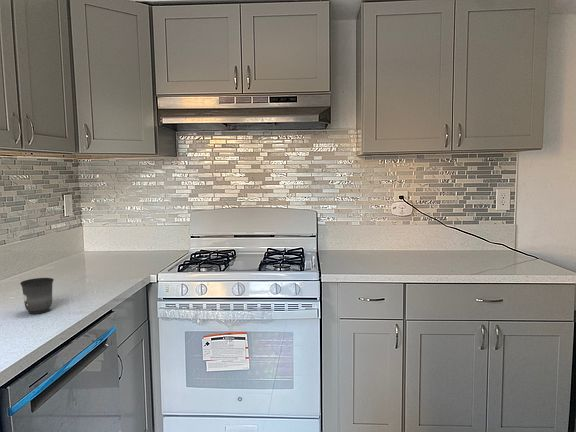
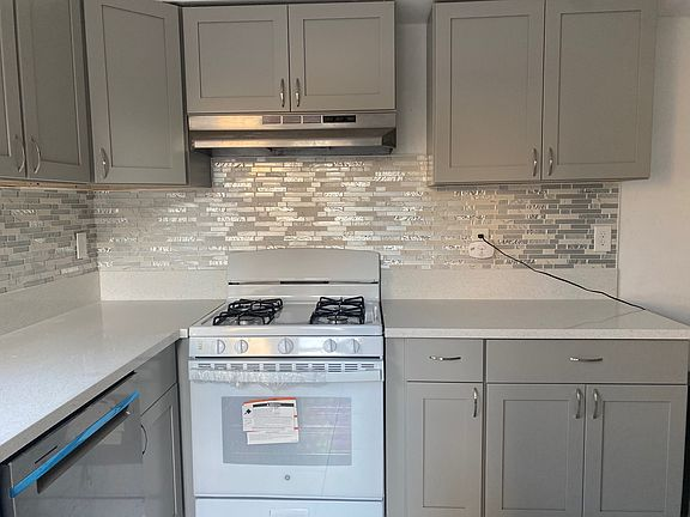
- mug (36, 295)
